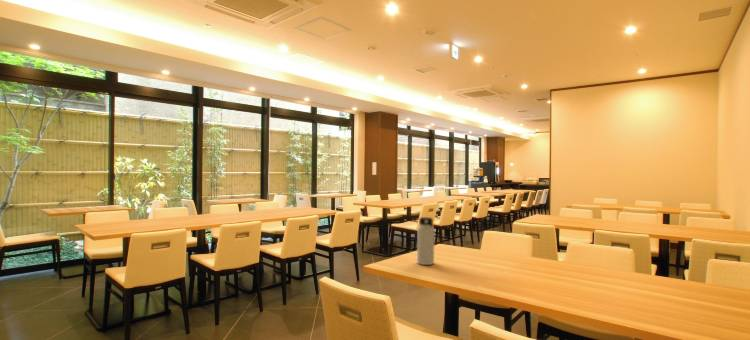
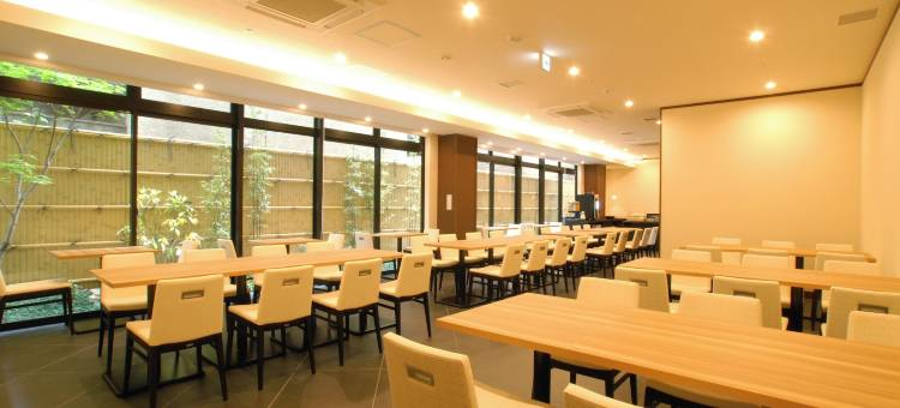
- water bottle (425, 240)
